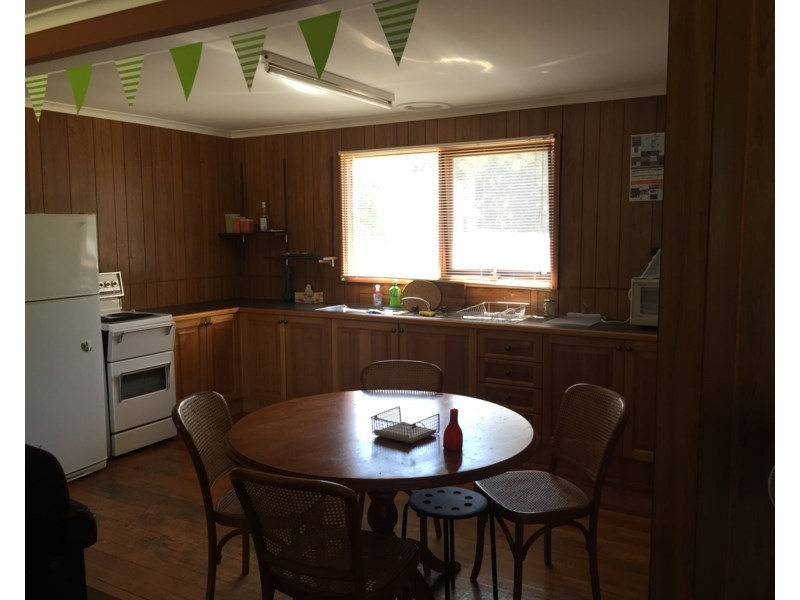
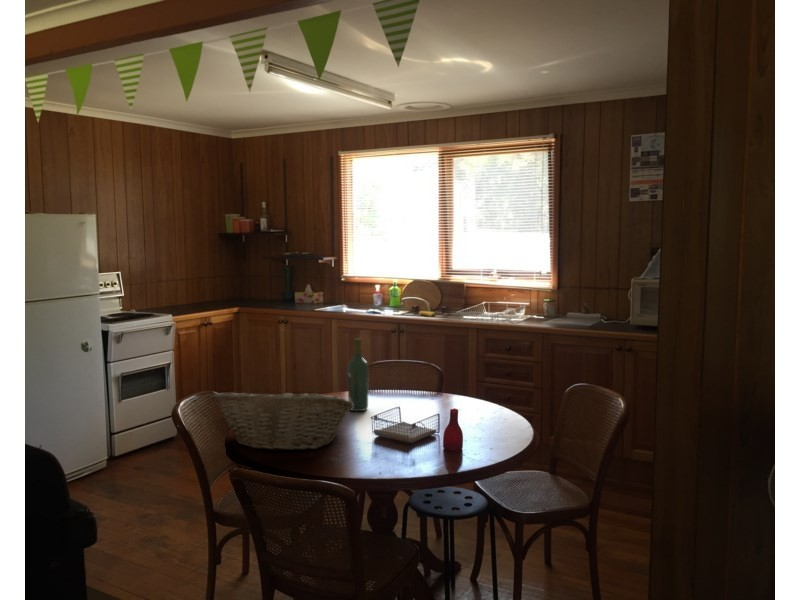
+ wine bottle (358, 374)
+ fruit basket (282, 412)
